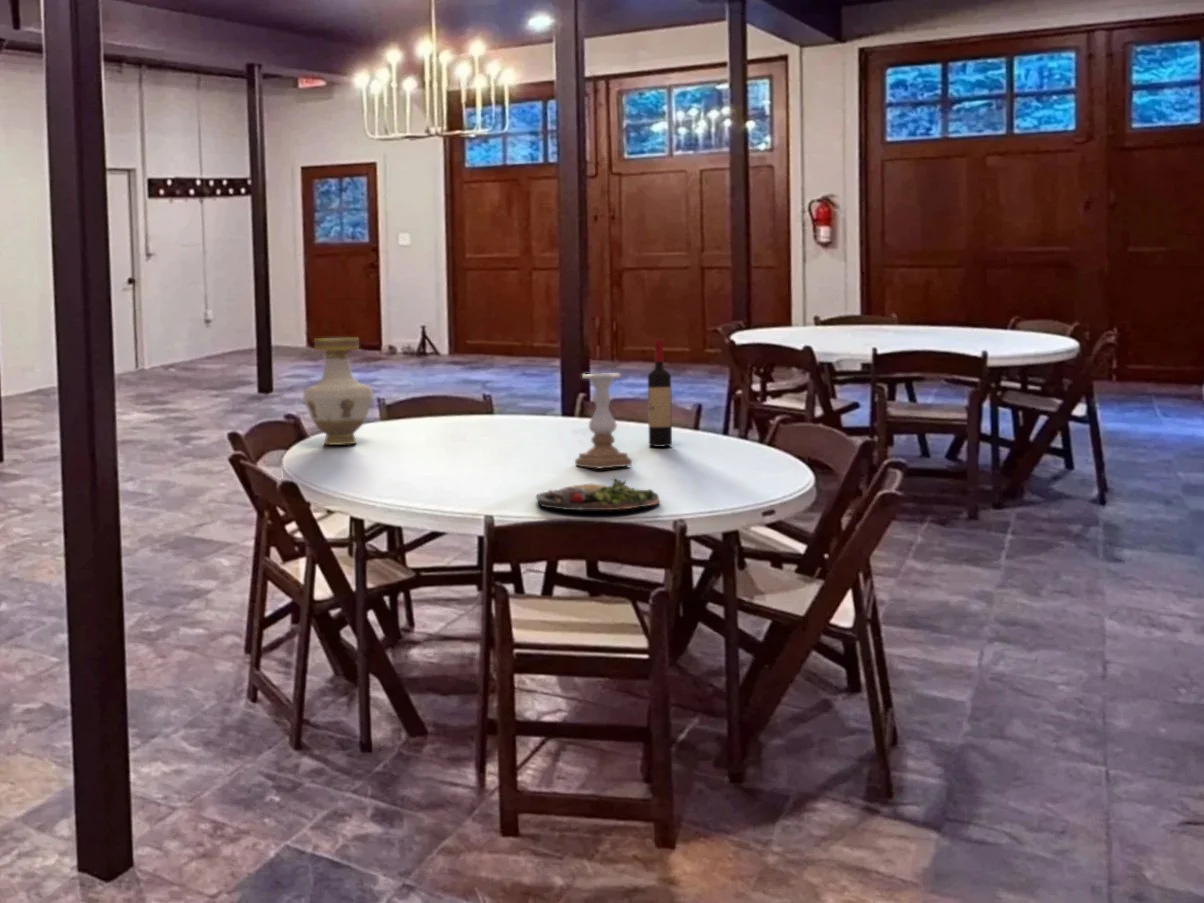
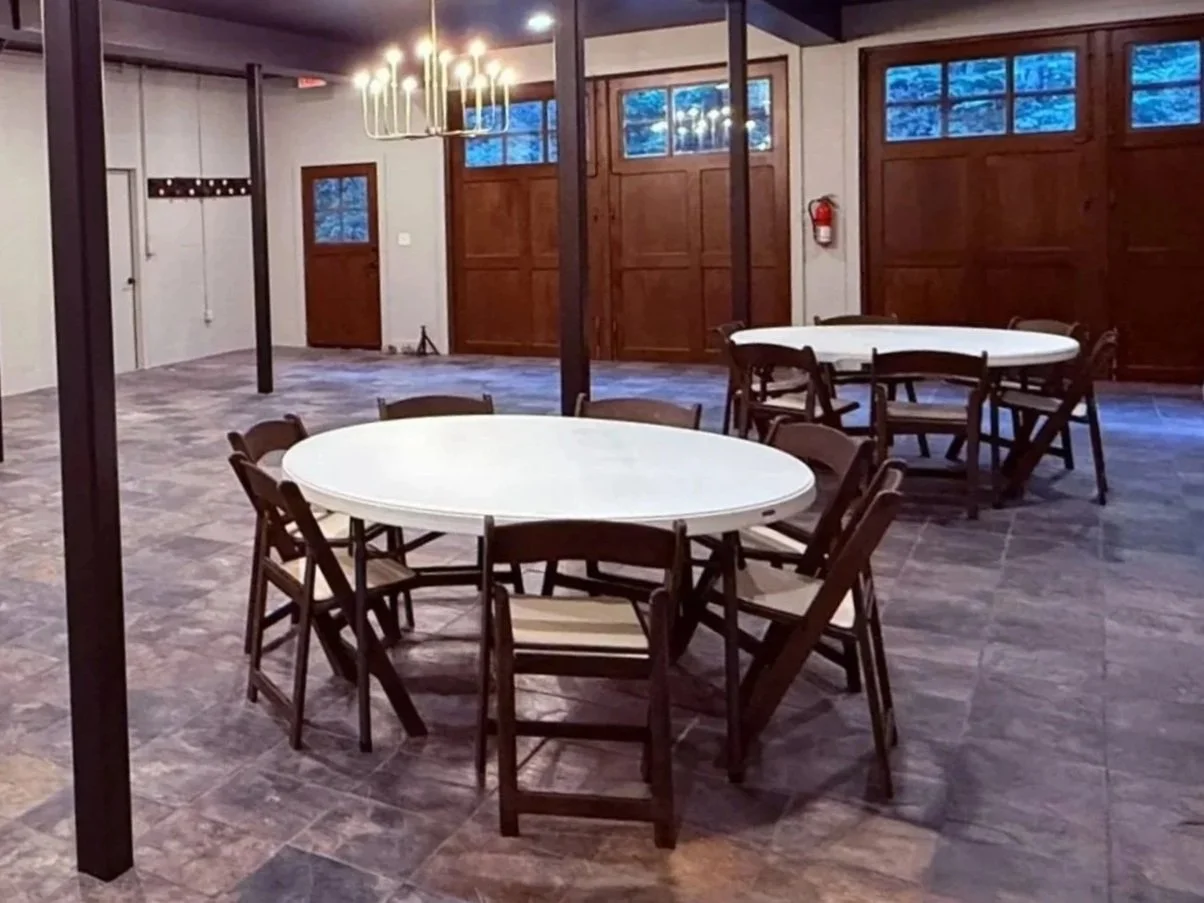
- vase (338, 390)
- candle holder (602, 420)
- wine bottle (659, 393)
- dinner plate (597, 489)
